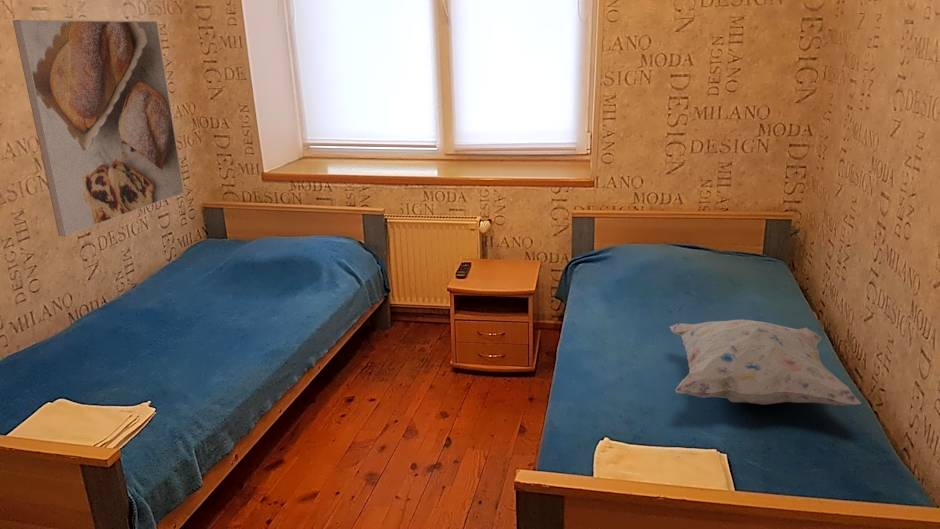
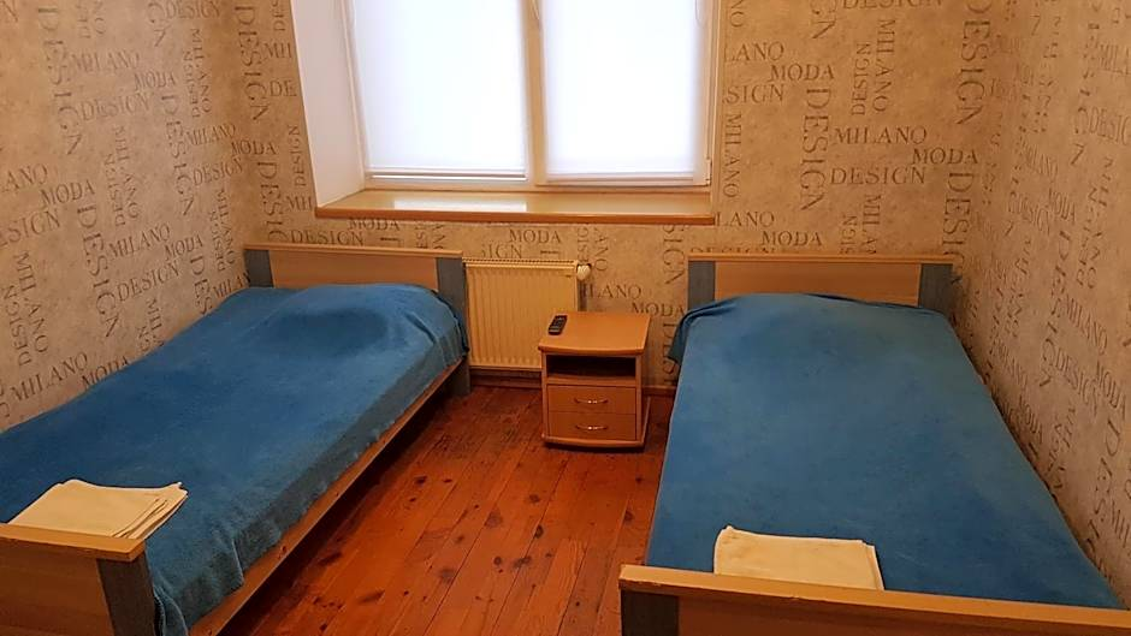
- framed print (111, 120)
- decorative pillow (753, 359)
